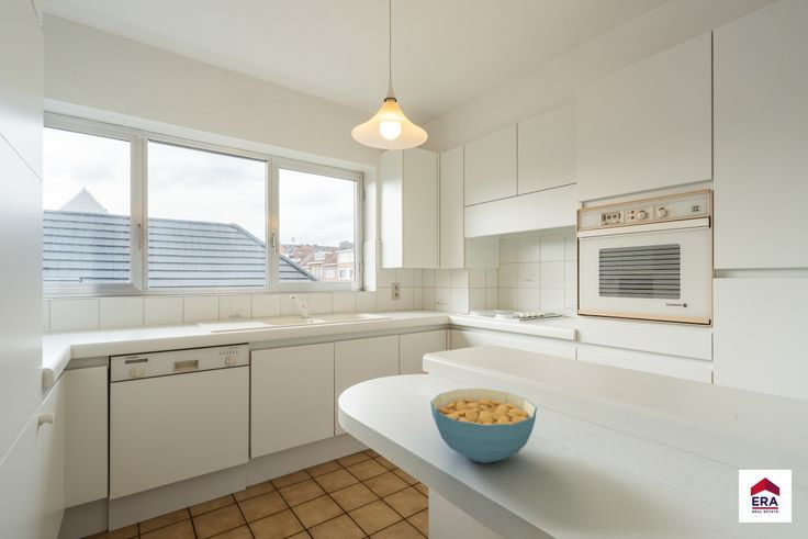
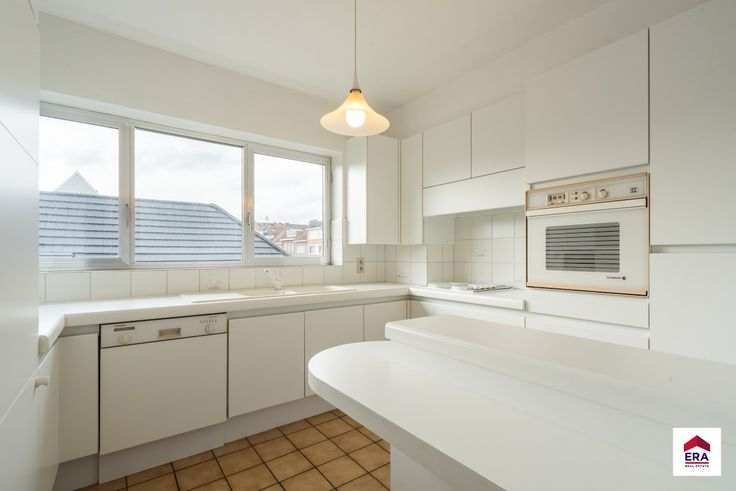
- cereal bowl (482, 429)
